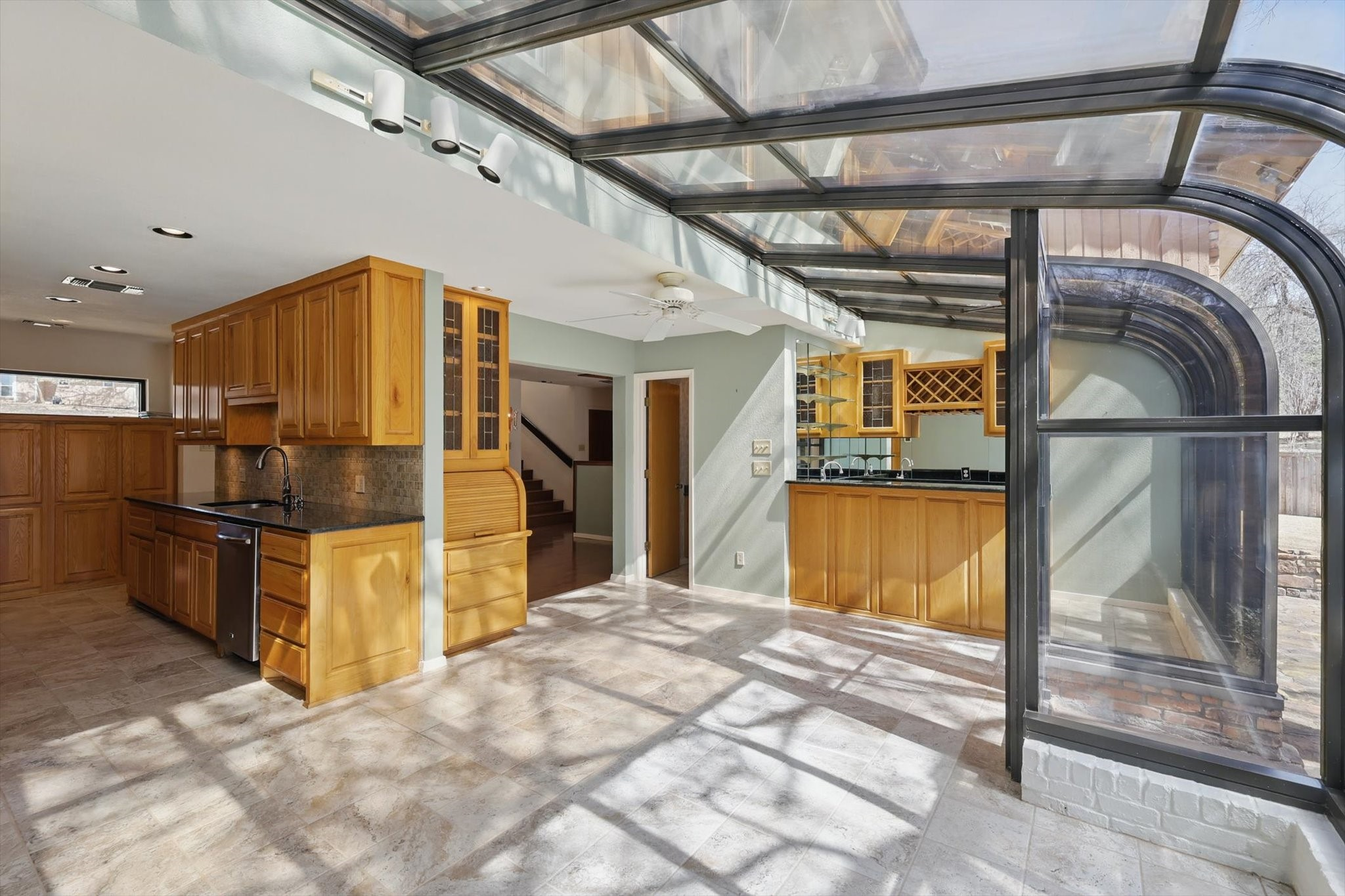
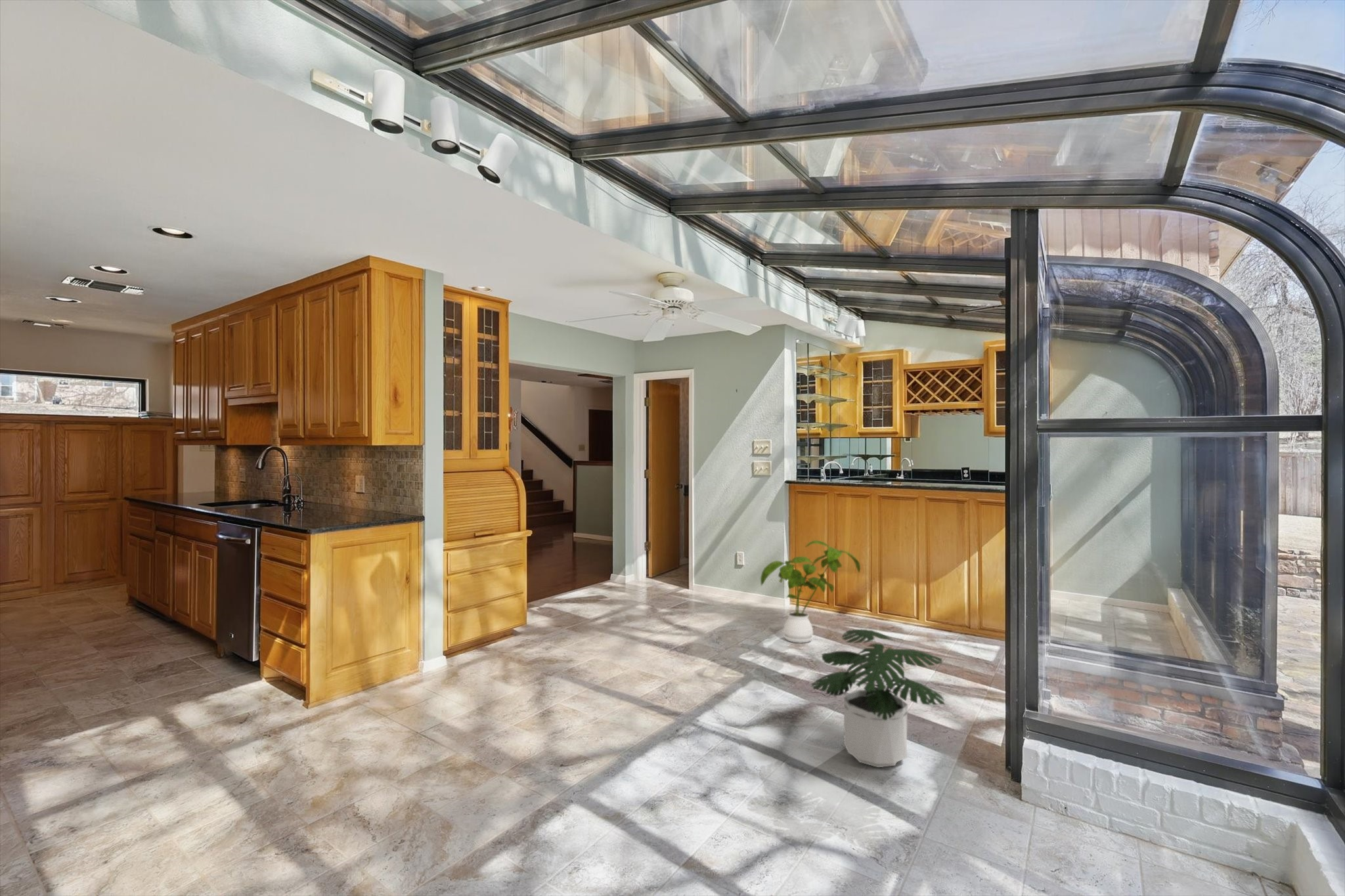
+ house plant (815, 590)
+ potted plant (877, 700)
